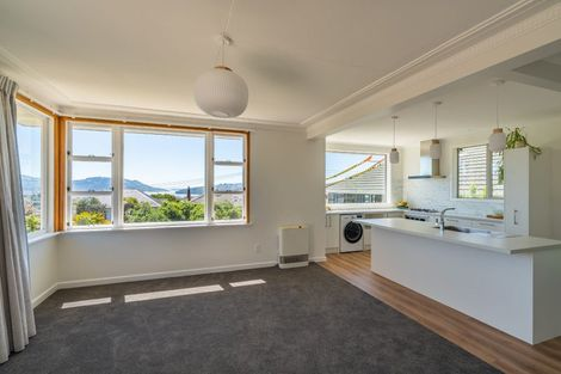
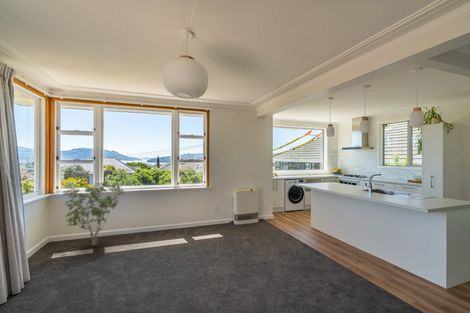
+ shrub (95, 213)
